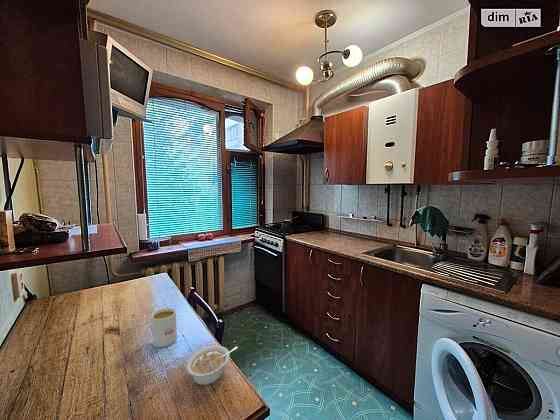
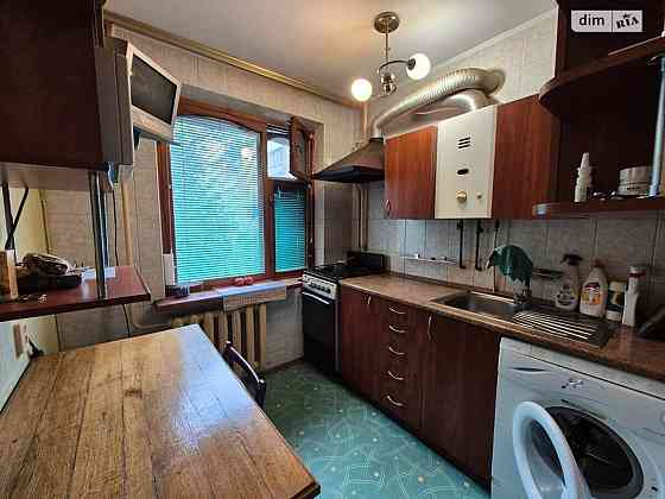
- legume (210, 363)
- mug (159, 328)
